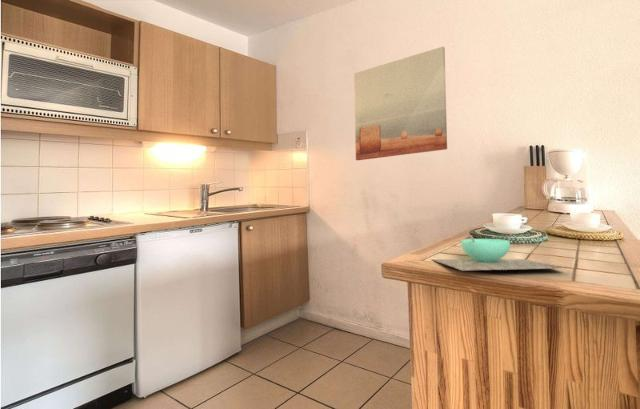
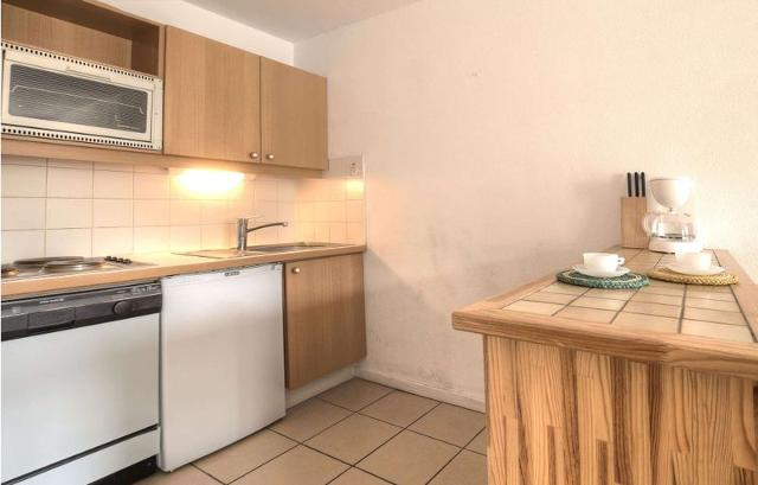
- wall art (397, 108)
- soup bowl (486, 248)
